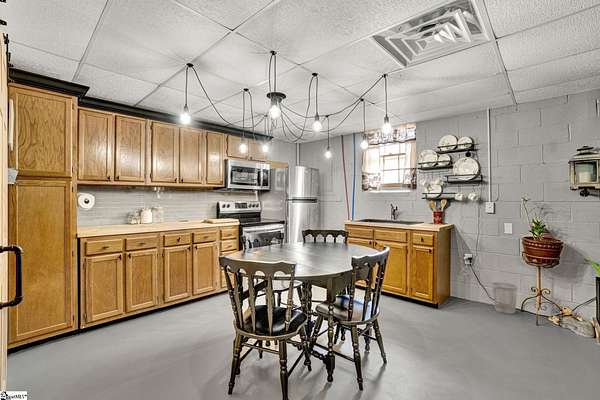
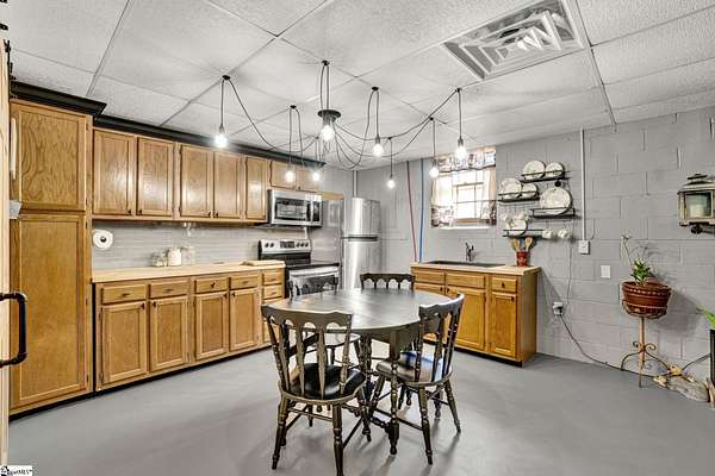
- wastebasket (504, 298)
